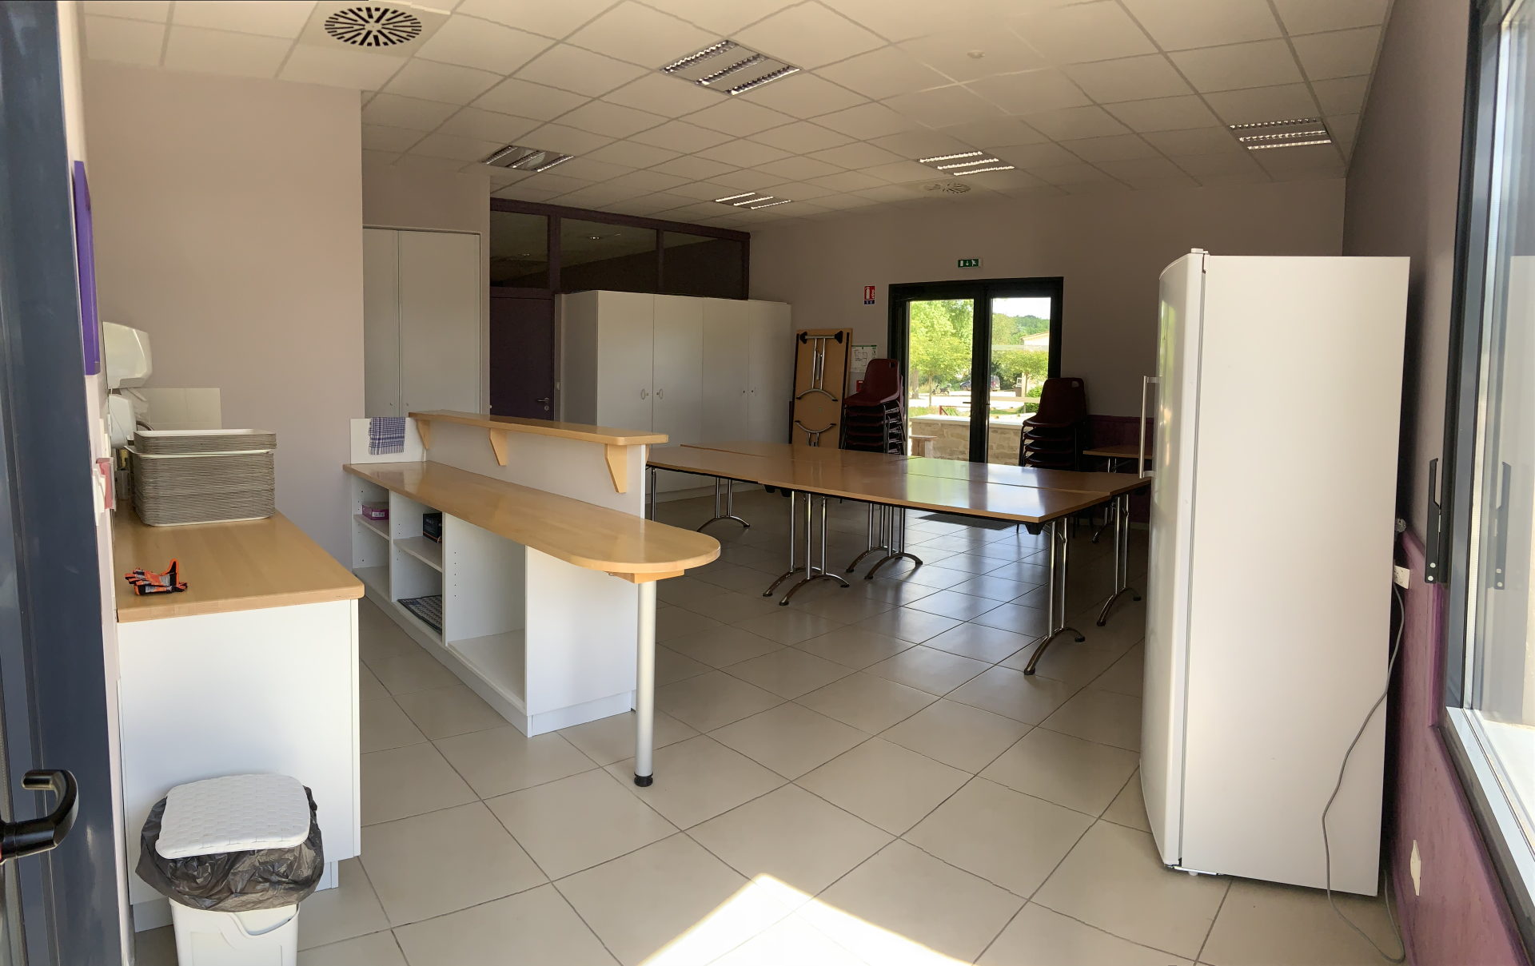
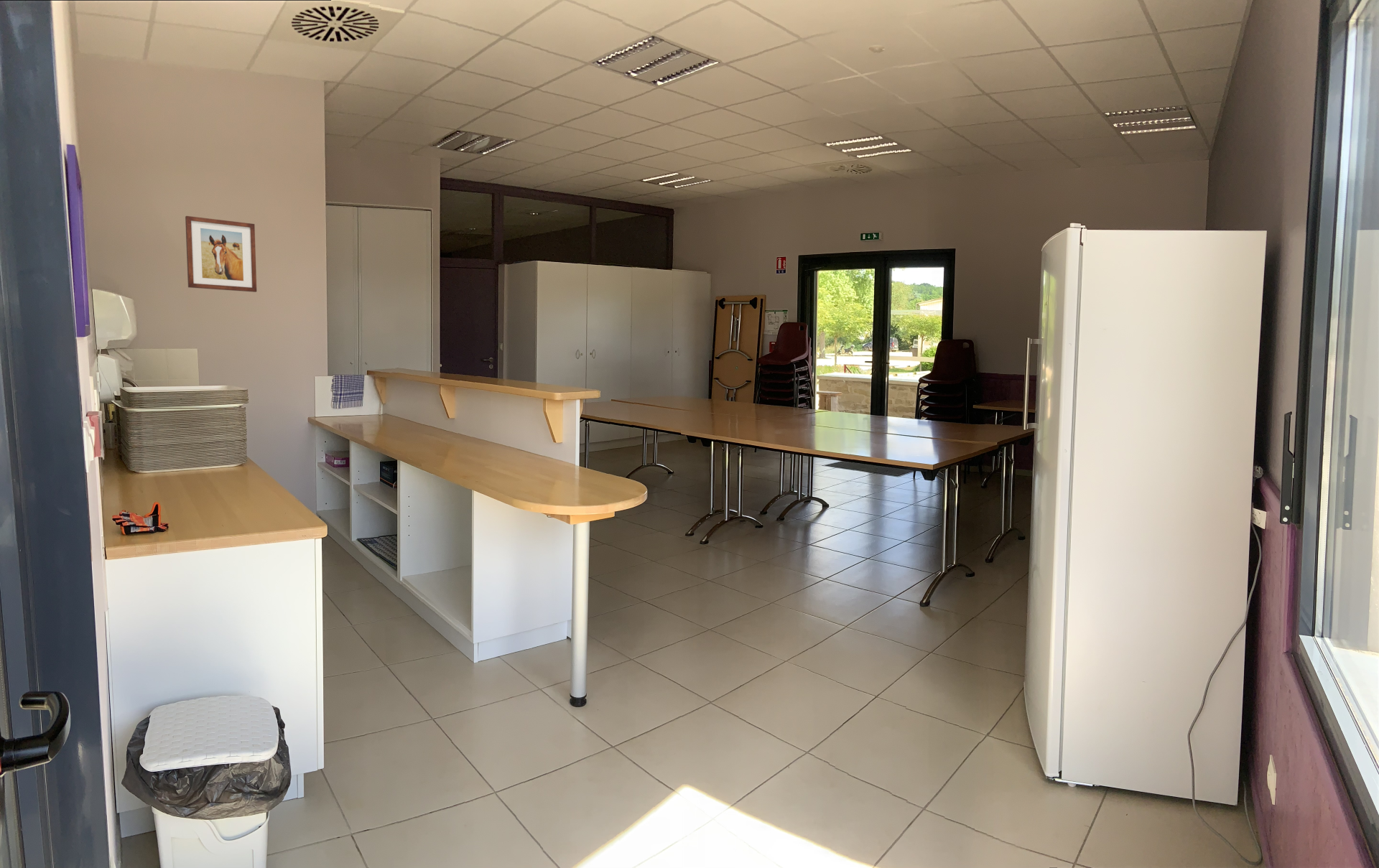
+ wall art (222, 255)
